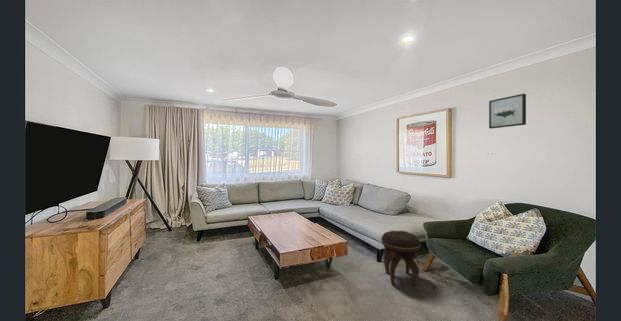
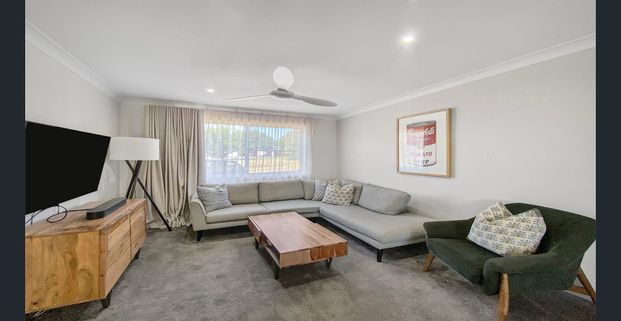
- wall art (506, 112)
- footstool (400, 256)
